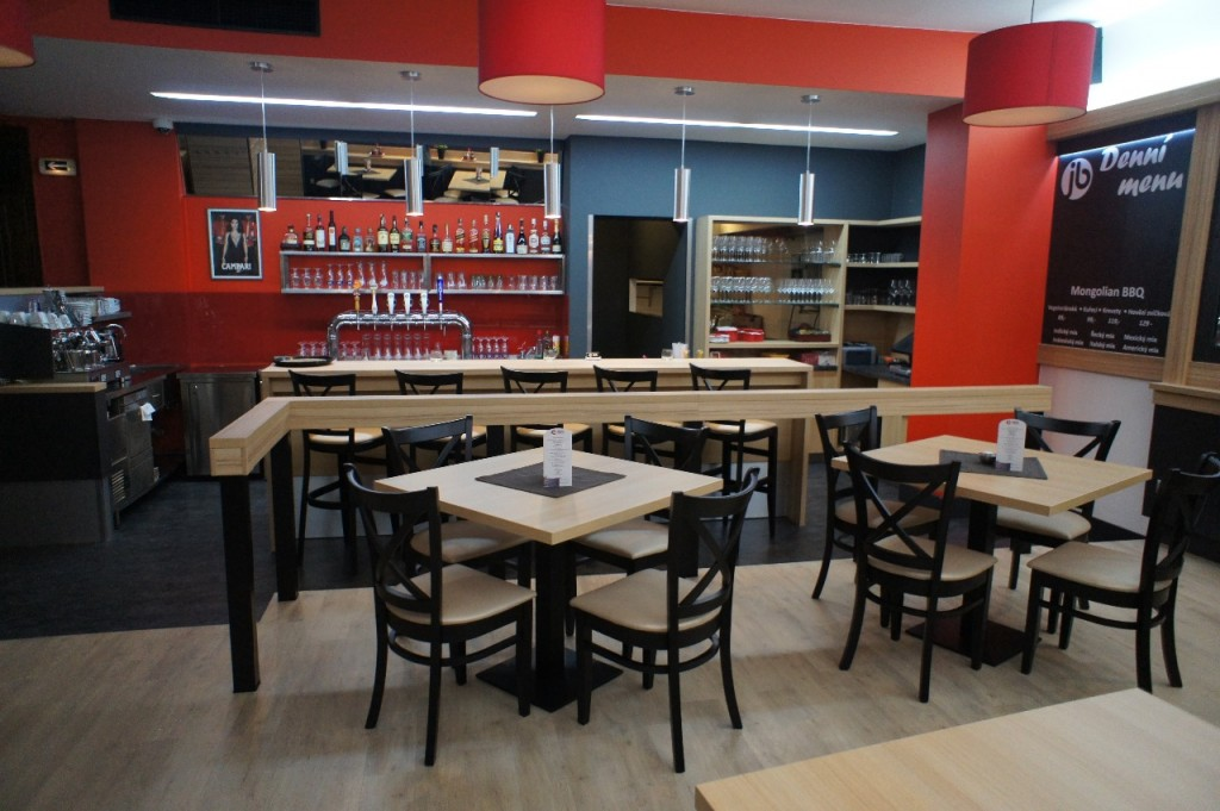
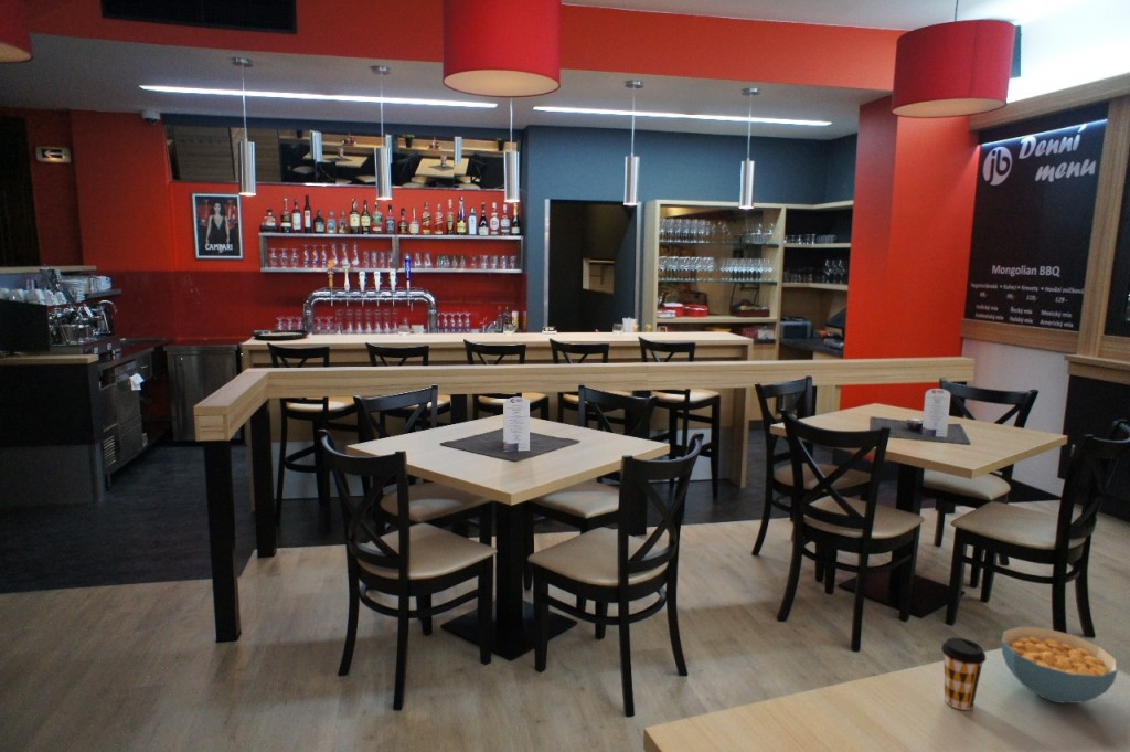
+ cereal bowl (1055, 671)
+ coffee cup (961, 674)
